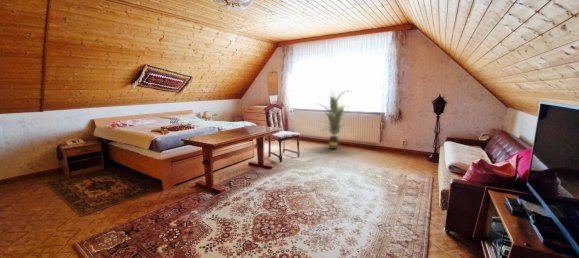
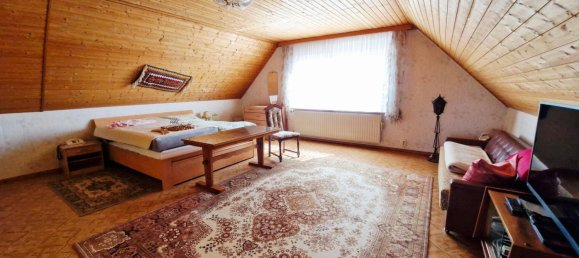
- indoor plant (333, 118)
